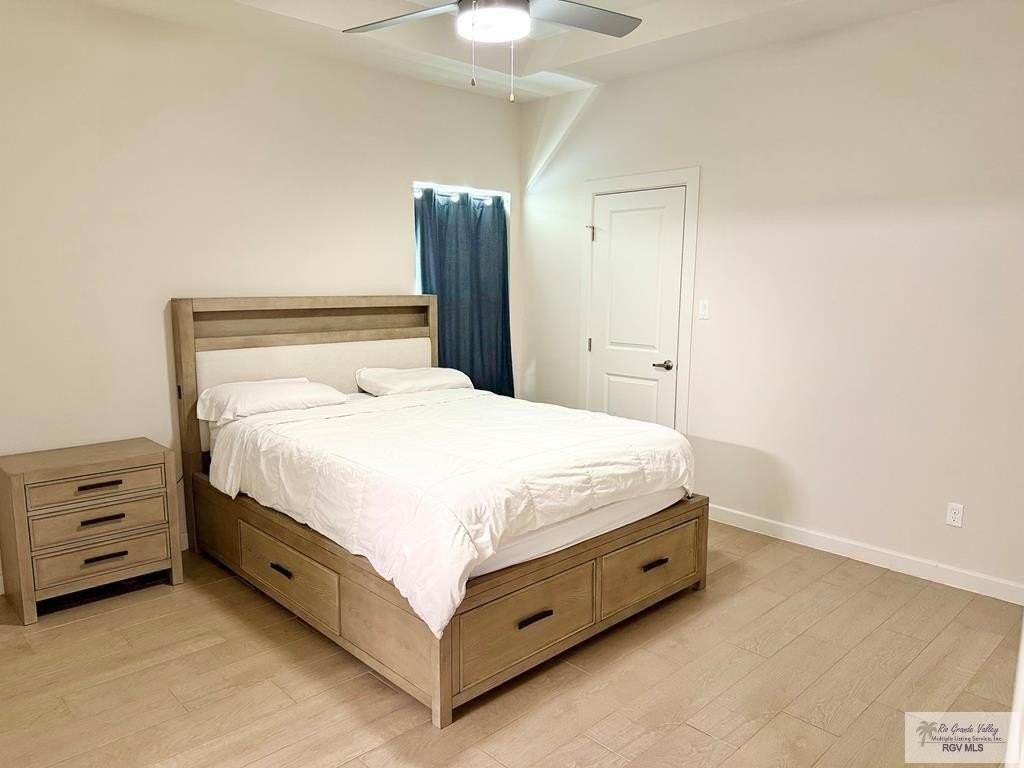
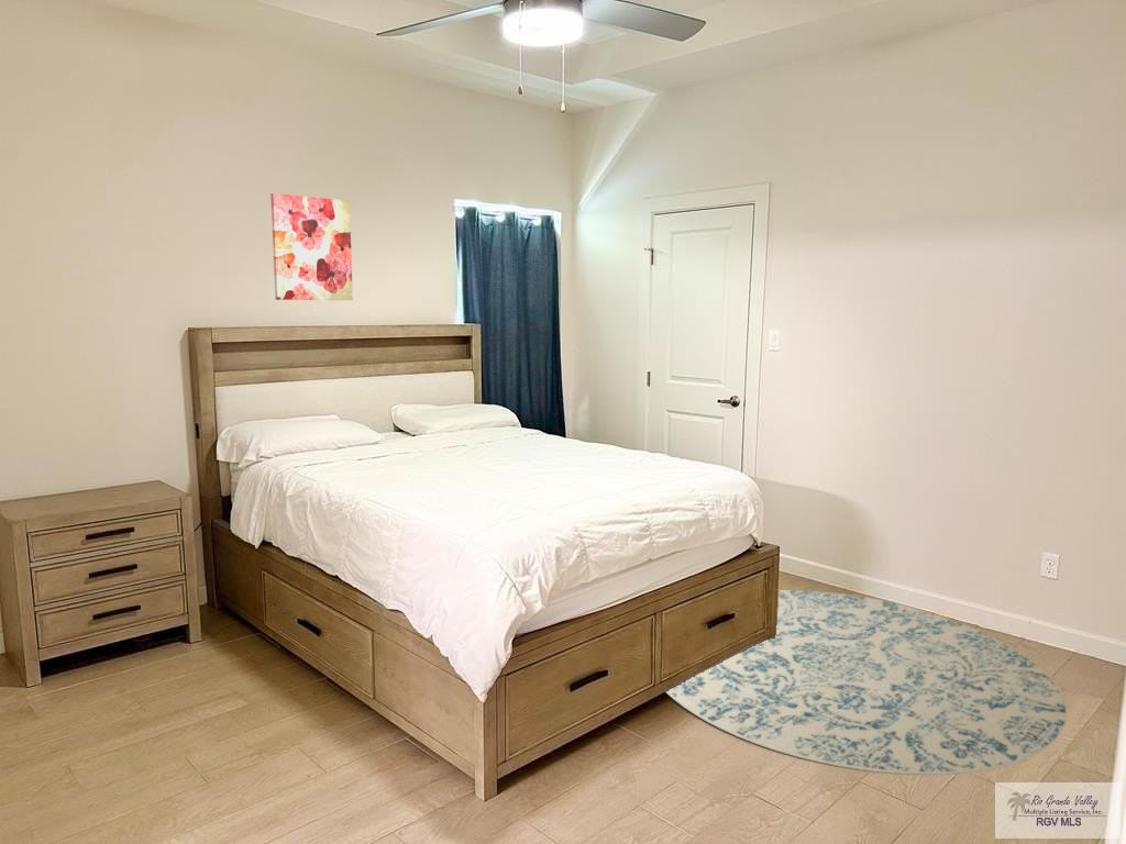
+ wall art (313, 248)
+ rug (838, 659)
